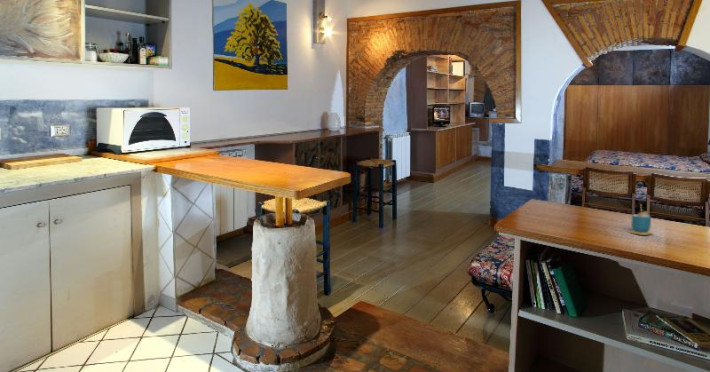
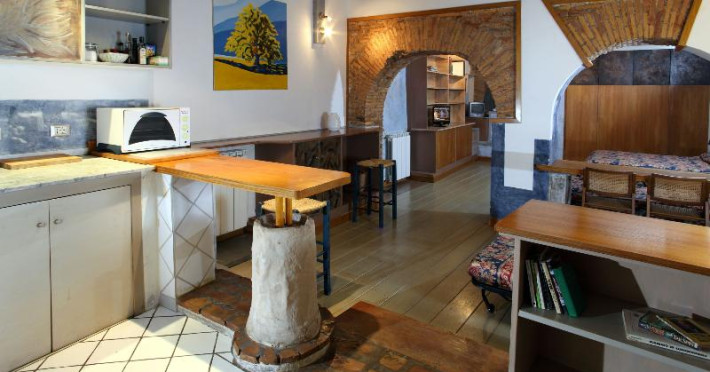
- cup (641, 218)
